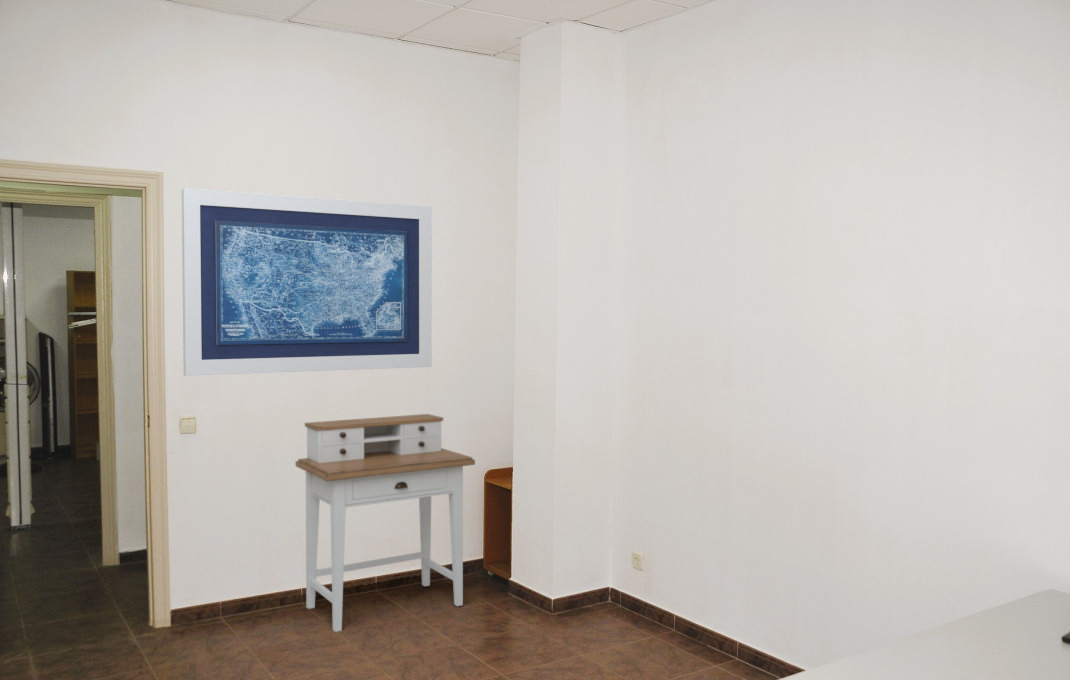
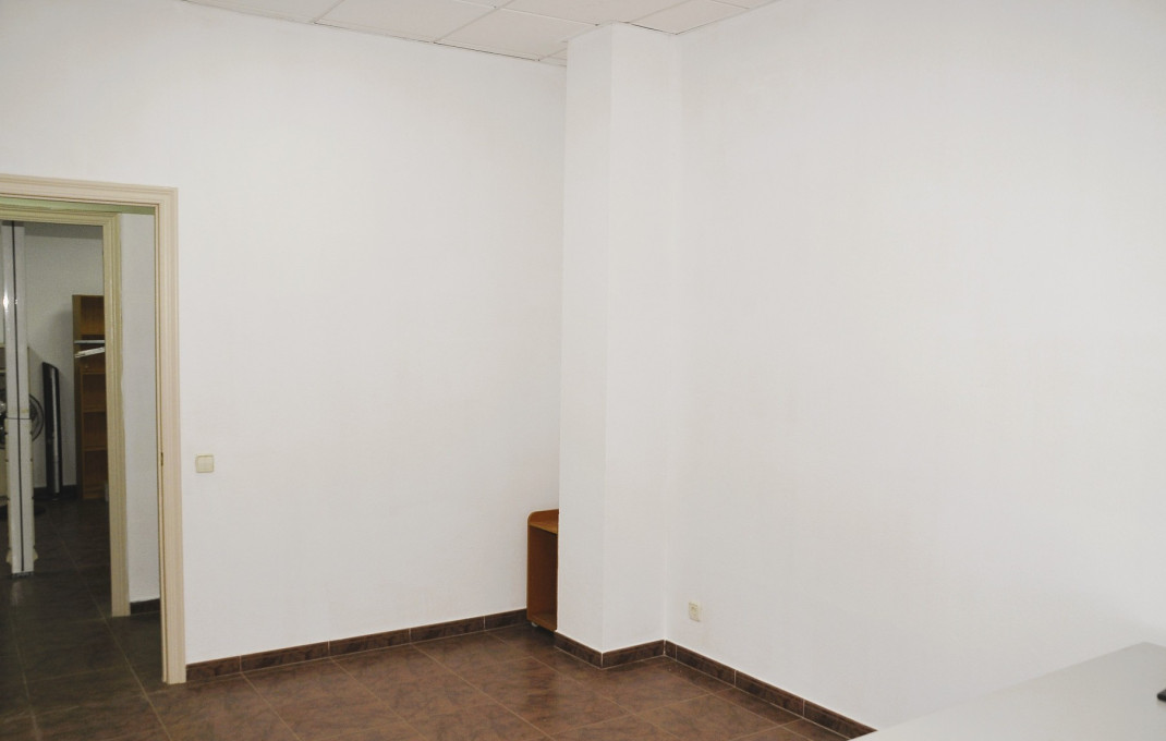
- desk (383, 502)
- wall art (316, 284)
